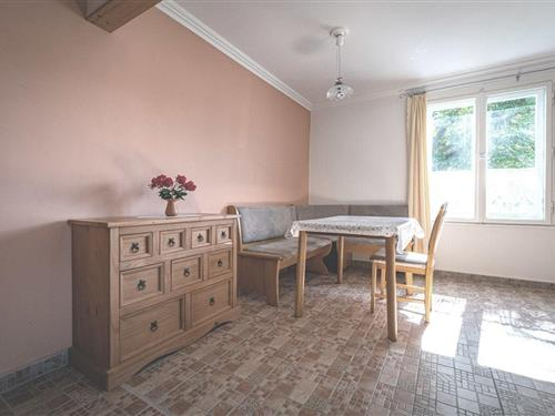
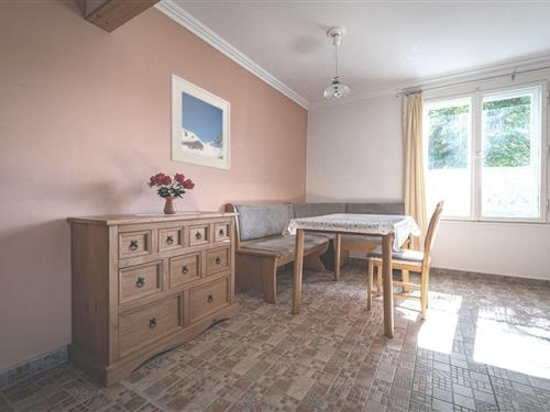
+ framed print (204, 127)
